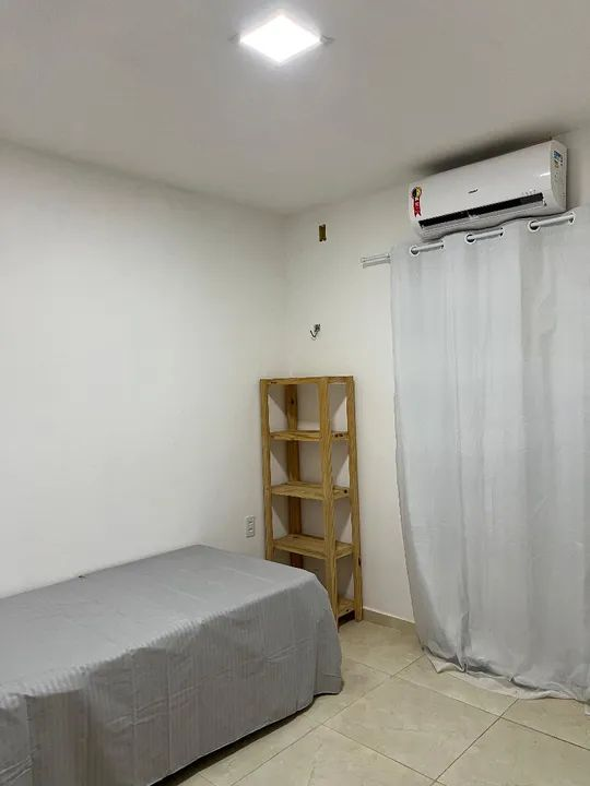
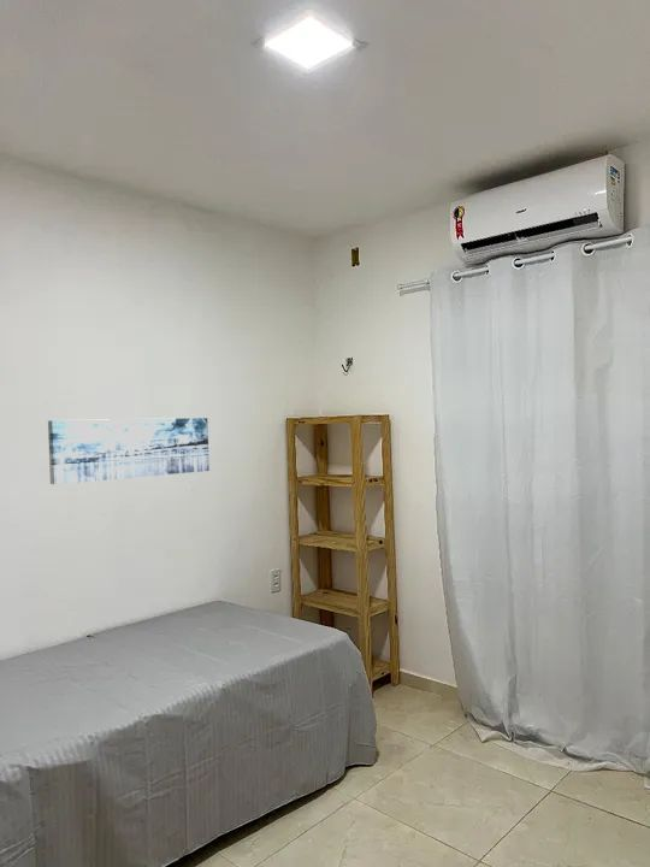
+ wall art (136, 448)
